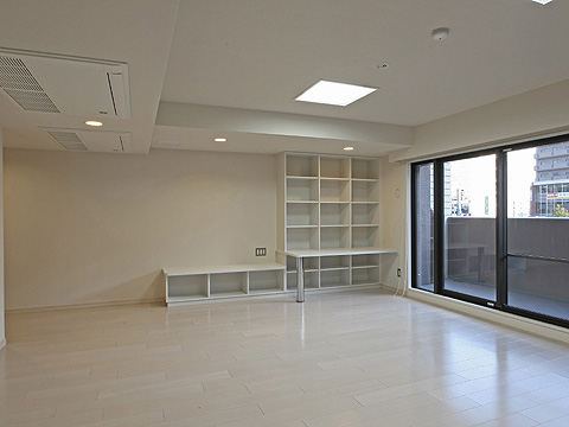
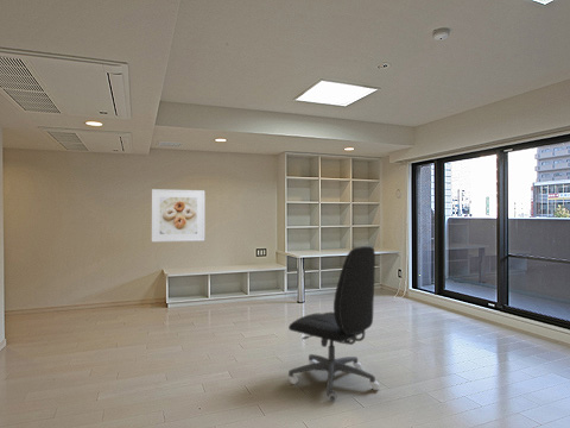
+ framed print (178, 215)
+ office chair (336, 311)
